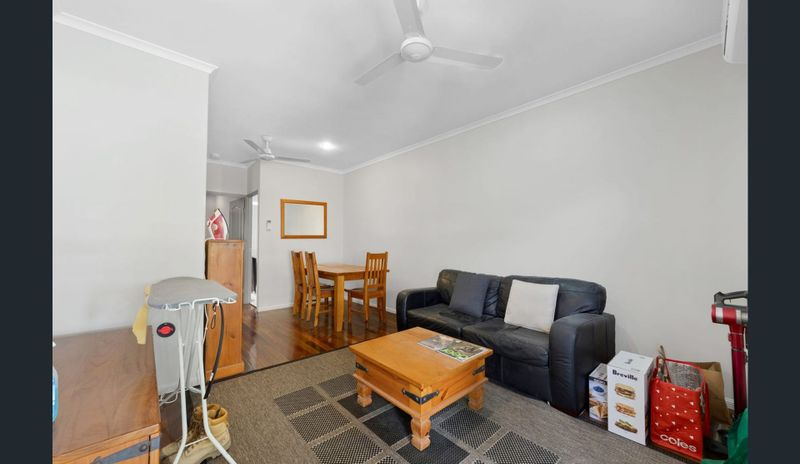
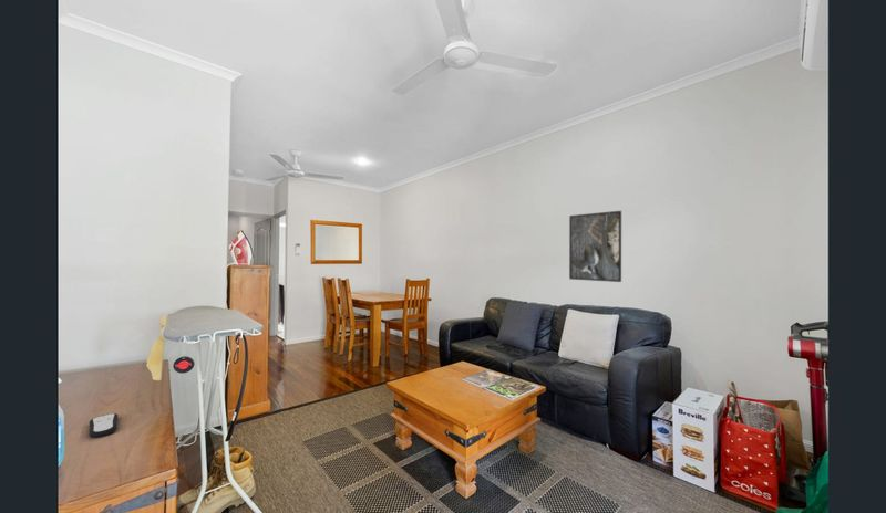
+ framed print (594, 247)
+ remote control (103, 425)
